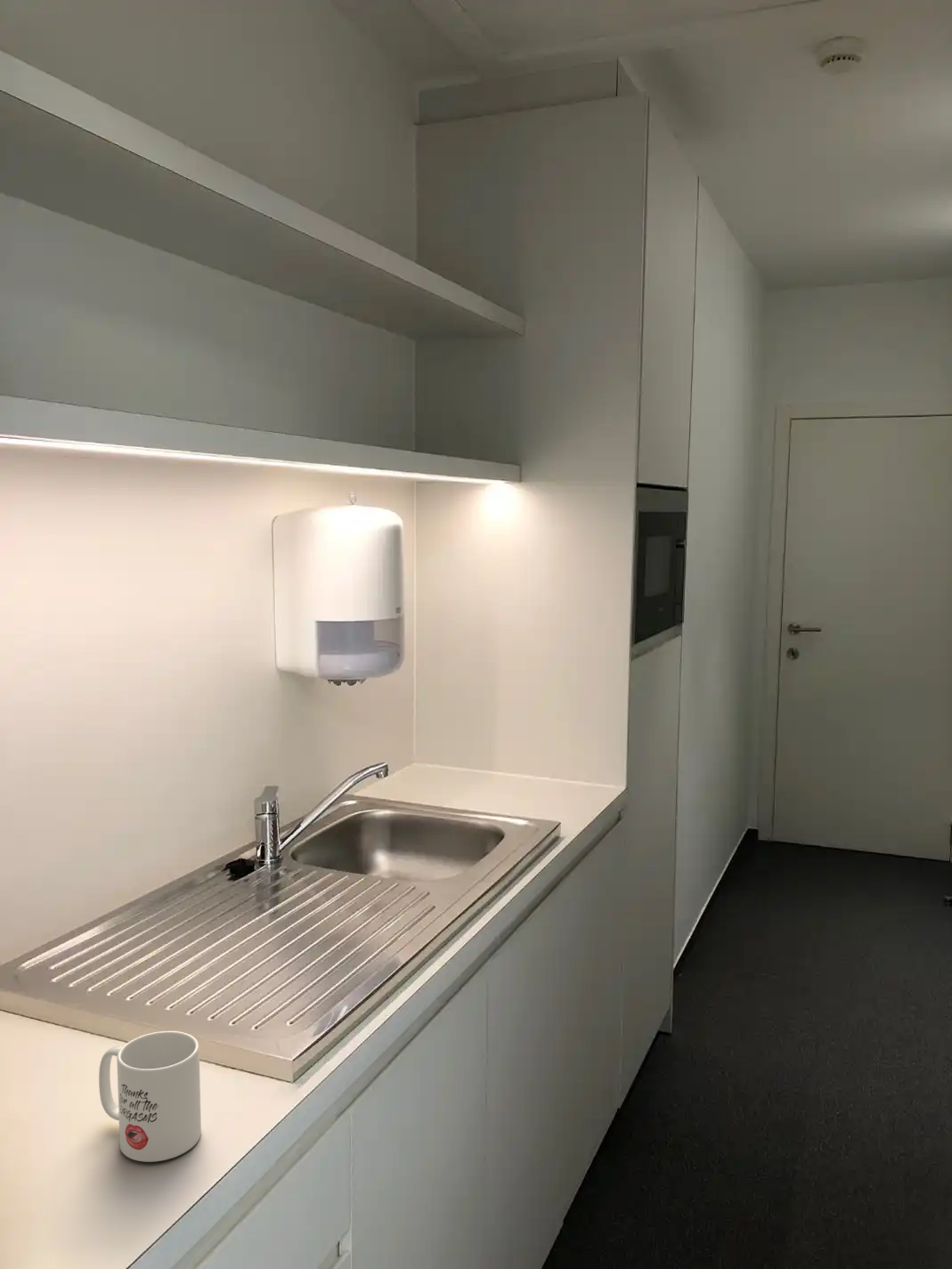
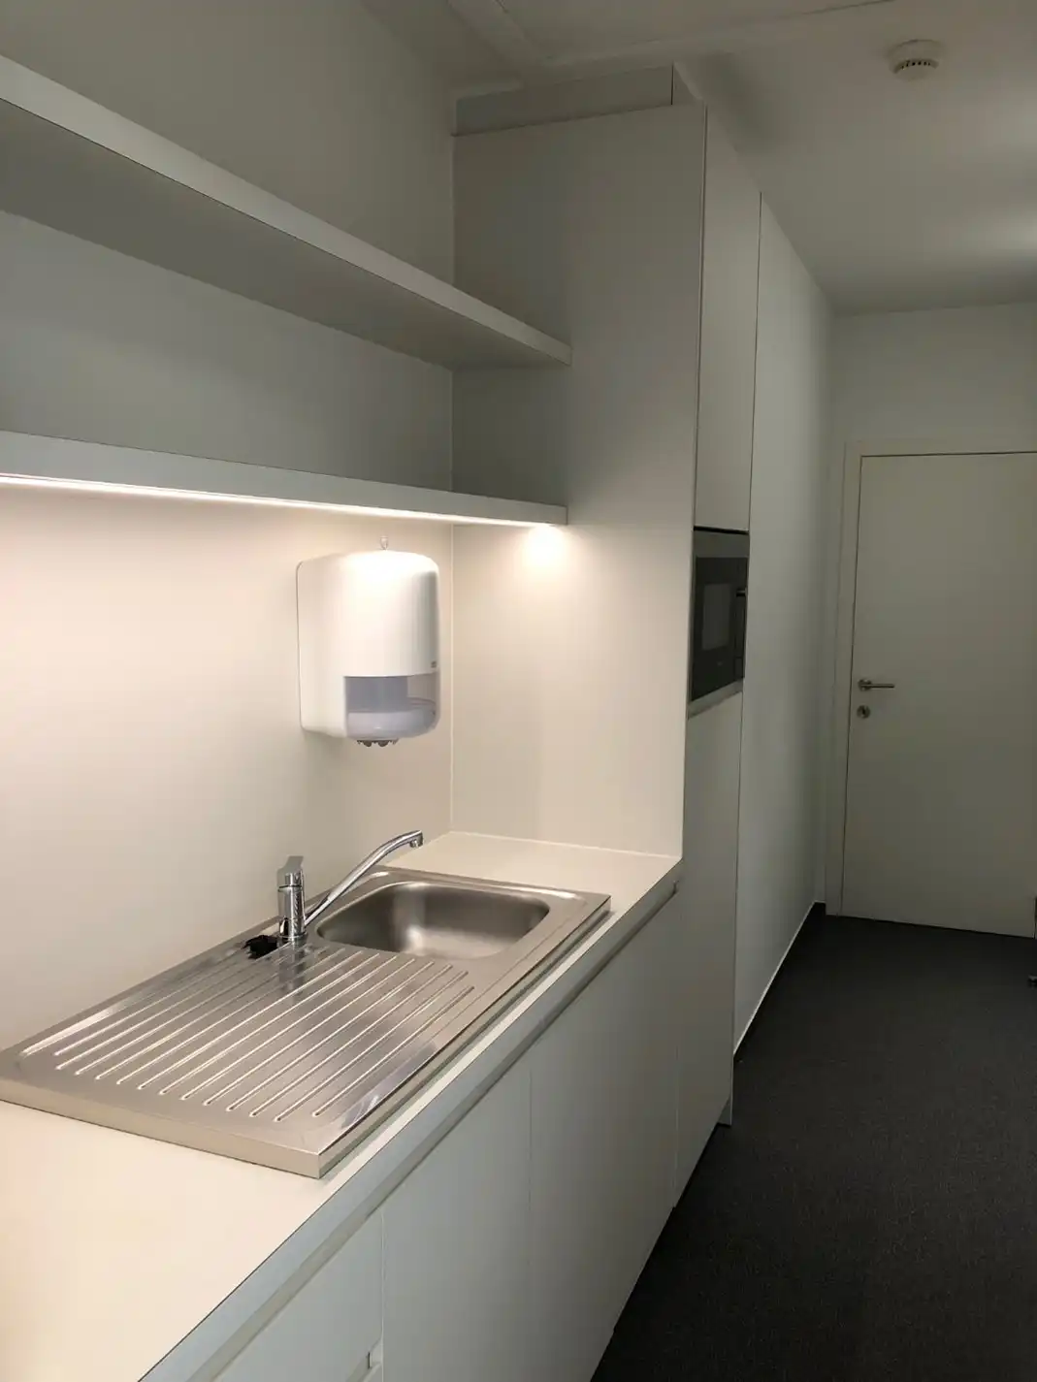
- mug (145, 1090)
